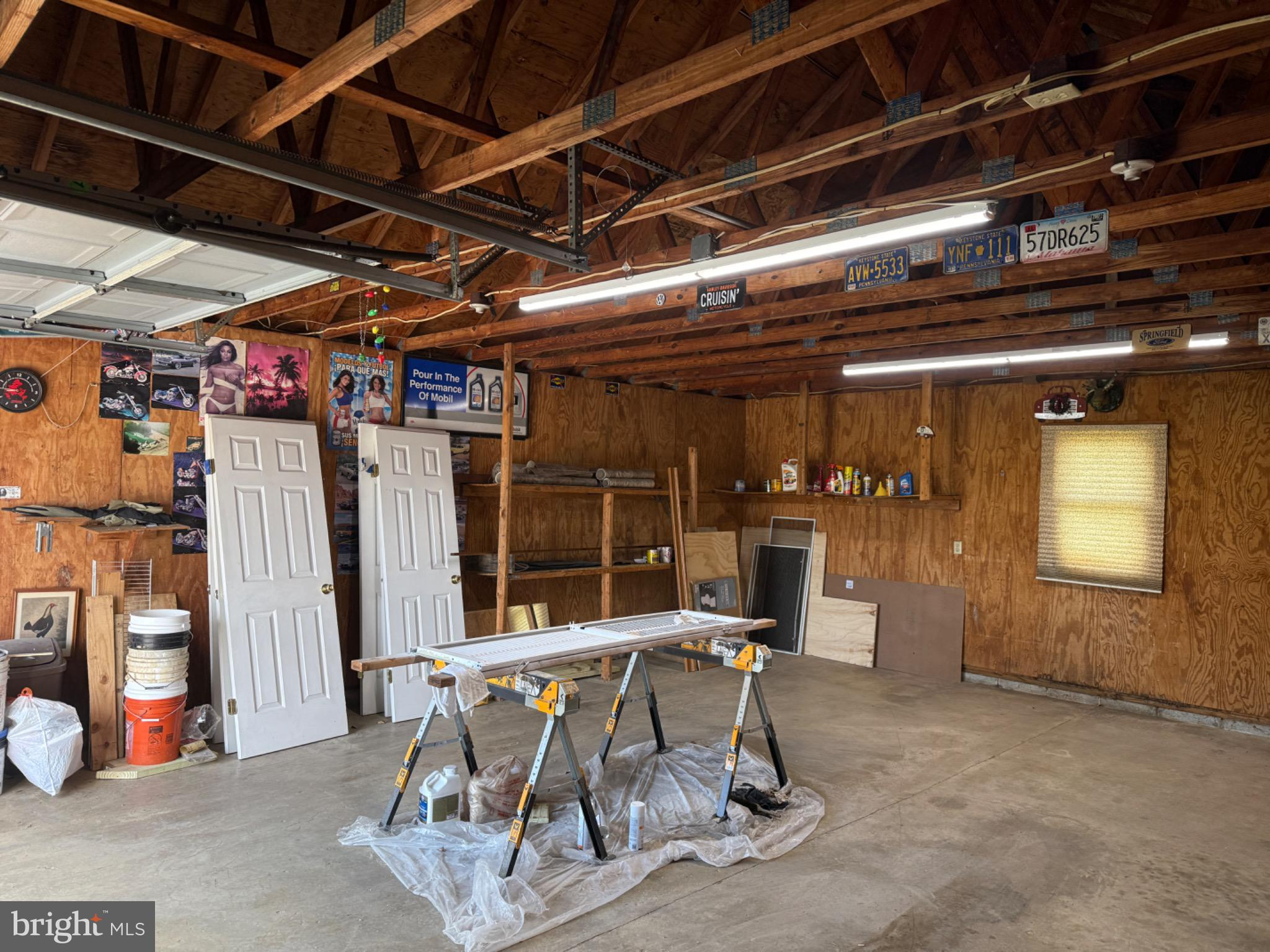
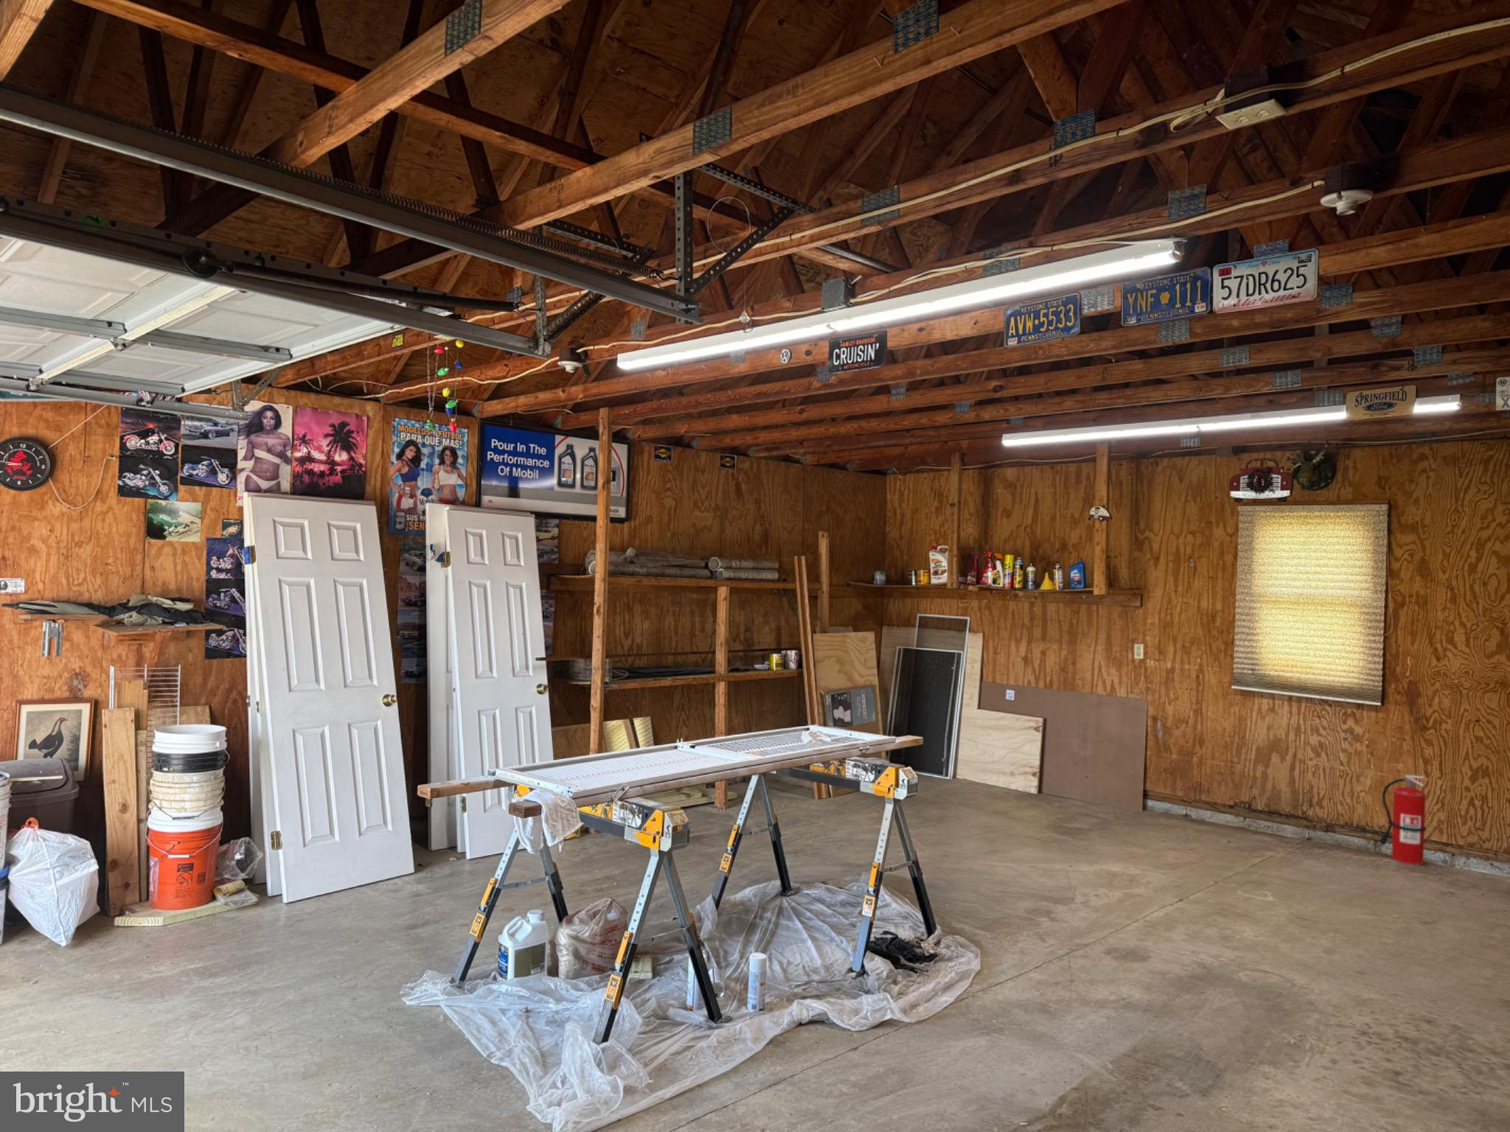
+ fire extinguisher (1402, 816)
